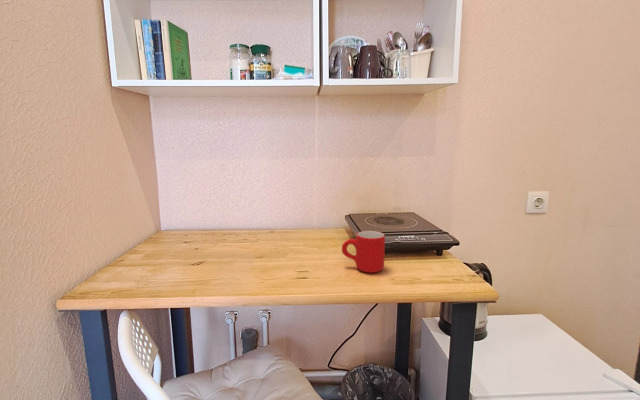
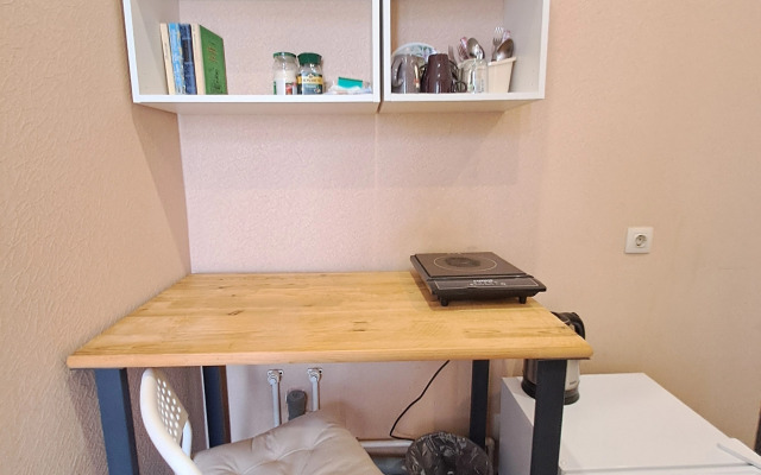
- mug (362, 251)
